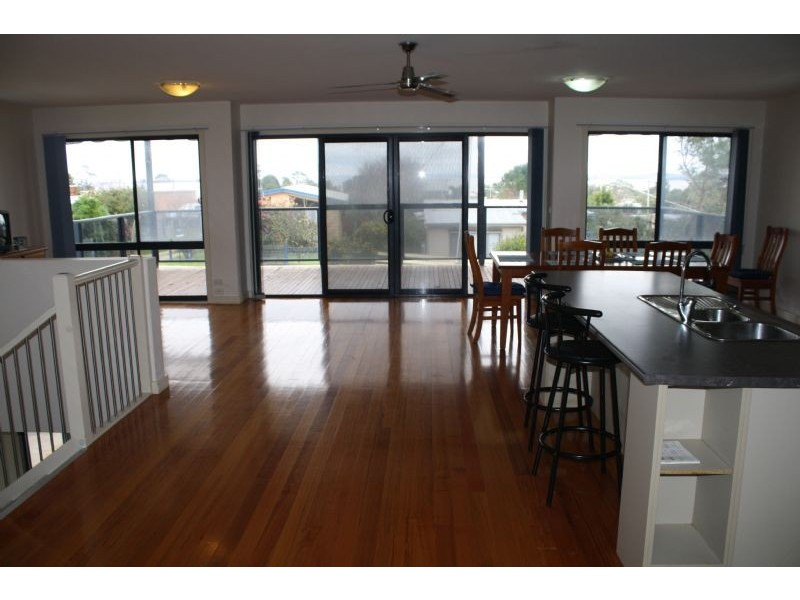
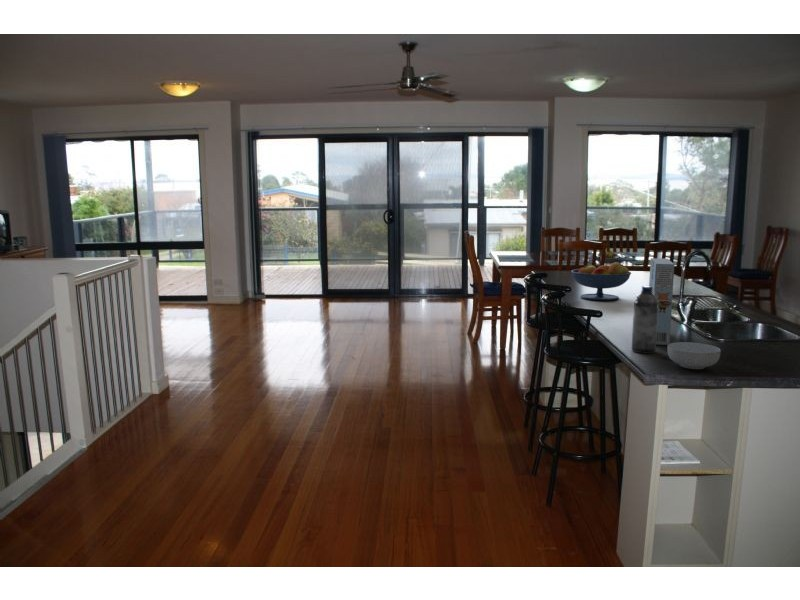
+ fruit bowl (600, 280)
+ cereal box (659, 300)
+ cereal bowl (693, 356)
+ water bottle (645, 318)
